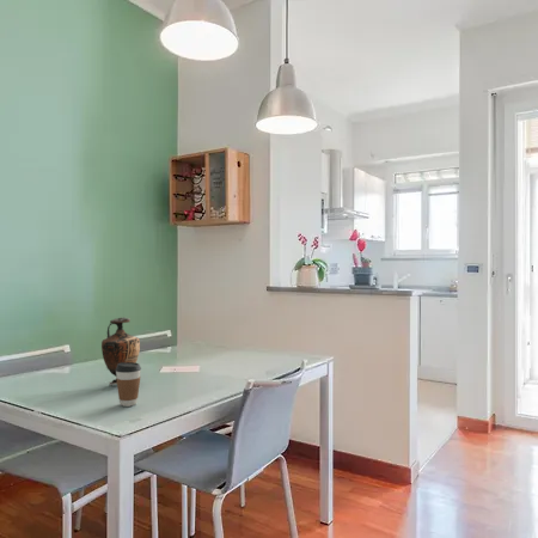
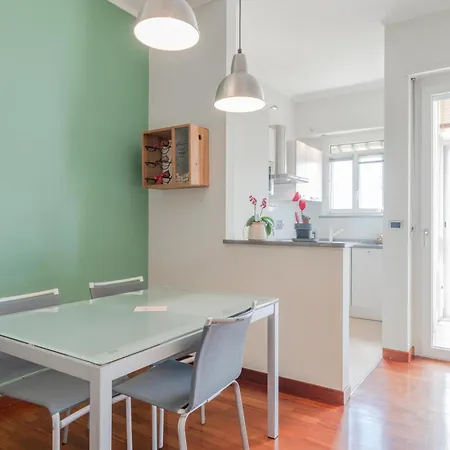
- vase (120, 348)
- coffee cup (128, 384)
